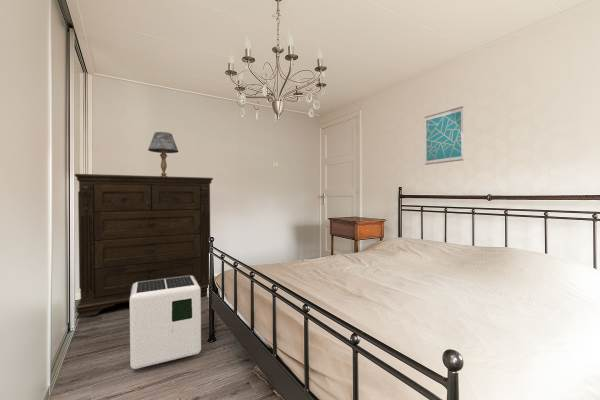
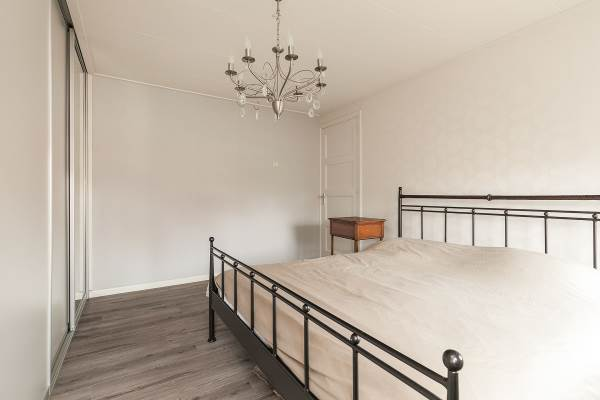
- dresser (149, 237)
- table lamp (163, 155)
- wall art (442, 137)
- air purifier (166, 318)
